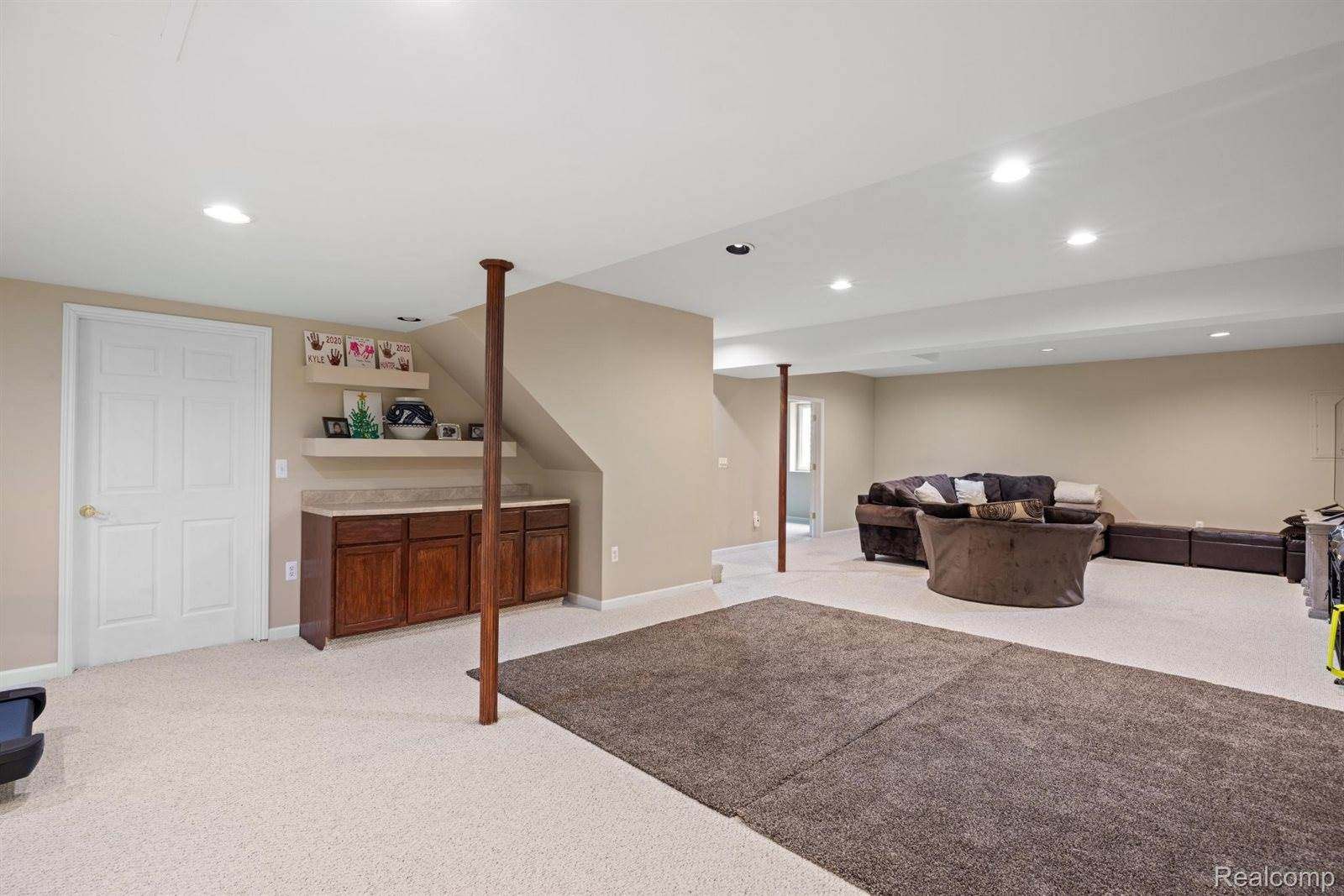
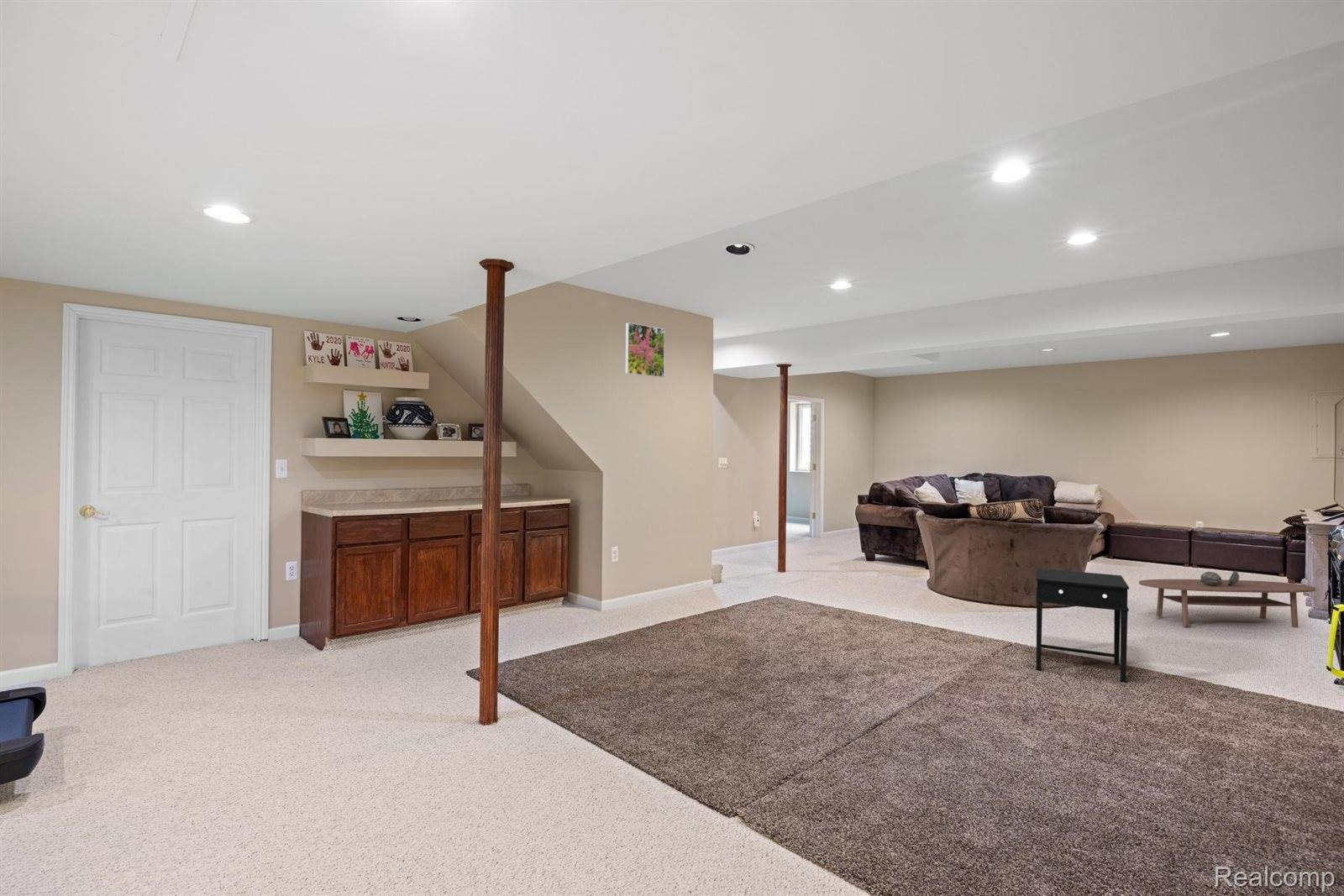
+ side table (1081, 606)
+ coffee table (1225, 603)
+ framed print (645, 350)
+ decorative bowl (1215, 576)
